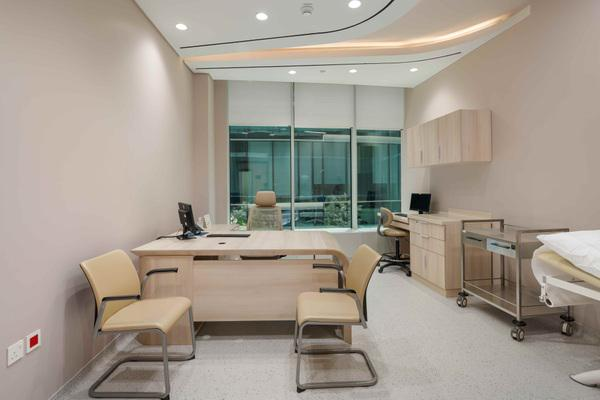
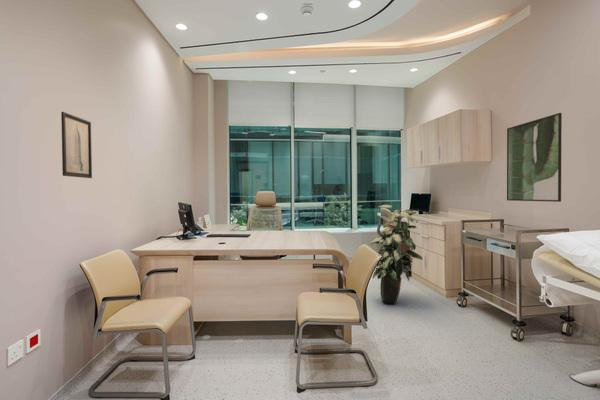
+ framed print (531, 161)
+ wall art (77, 147)
+ indoor plant (392, 253)
